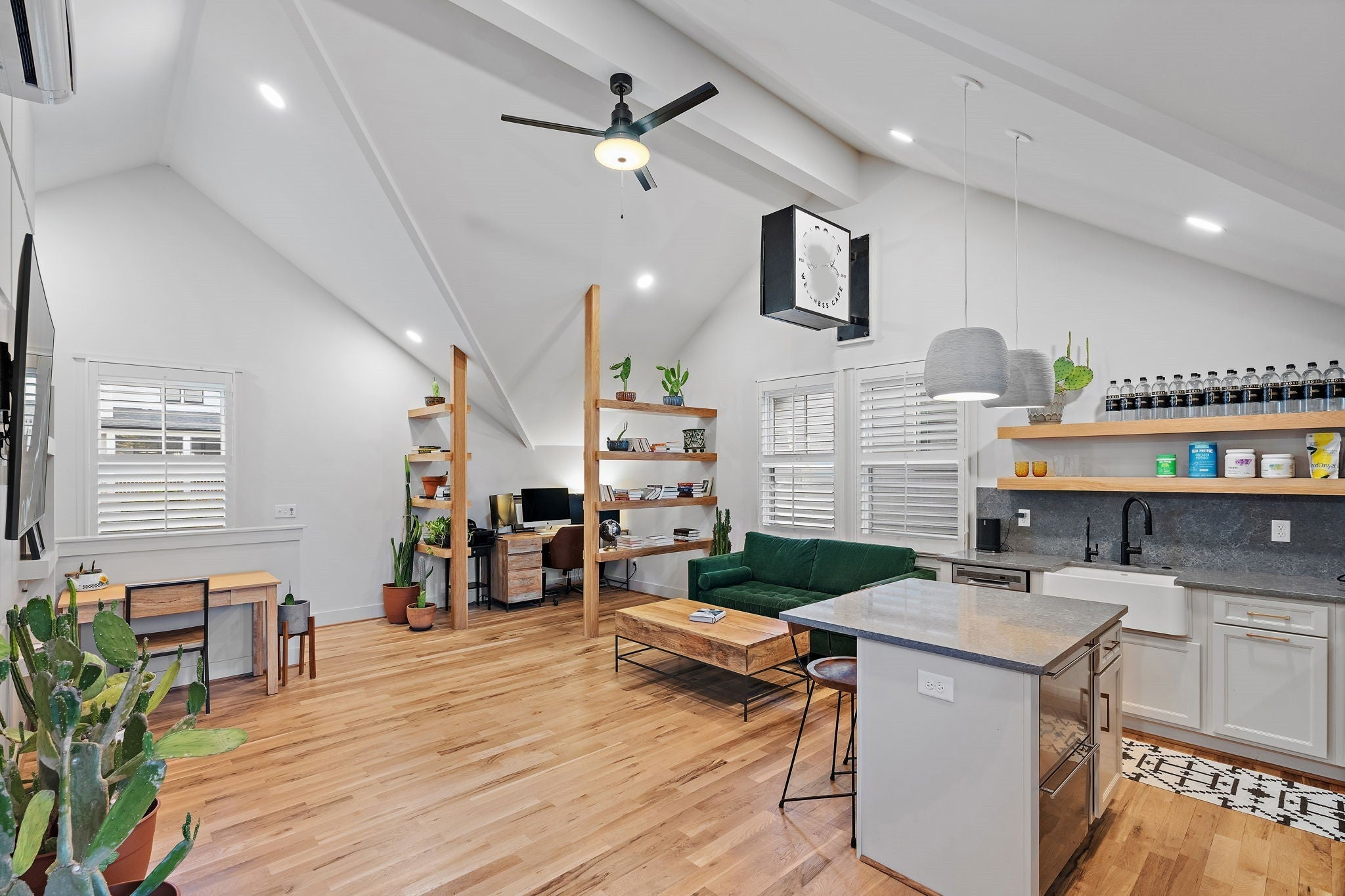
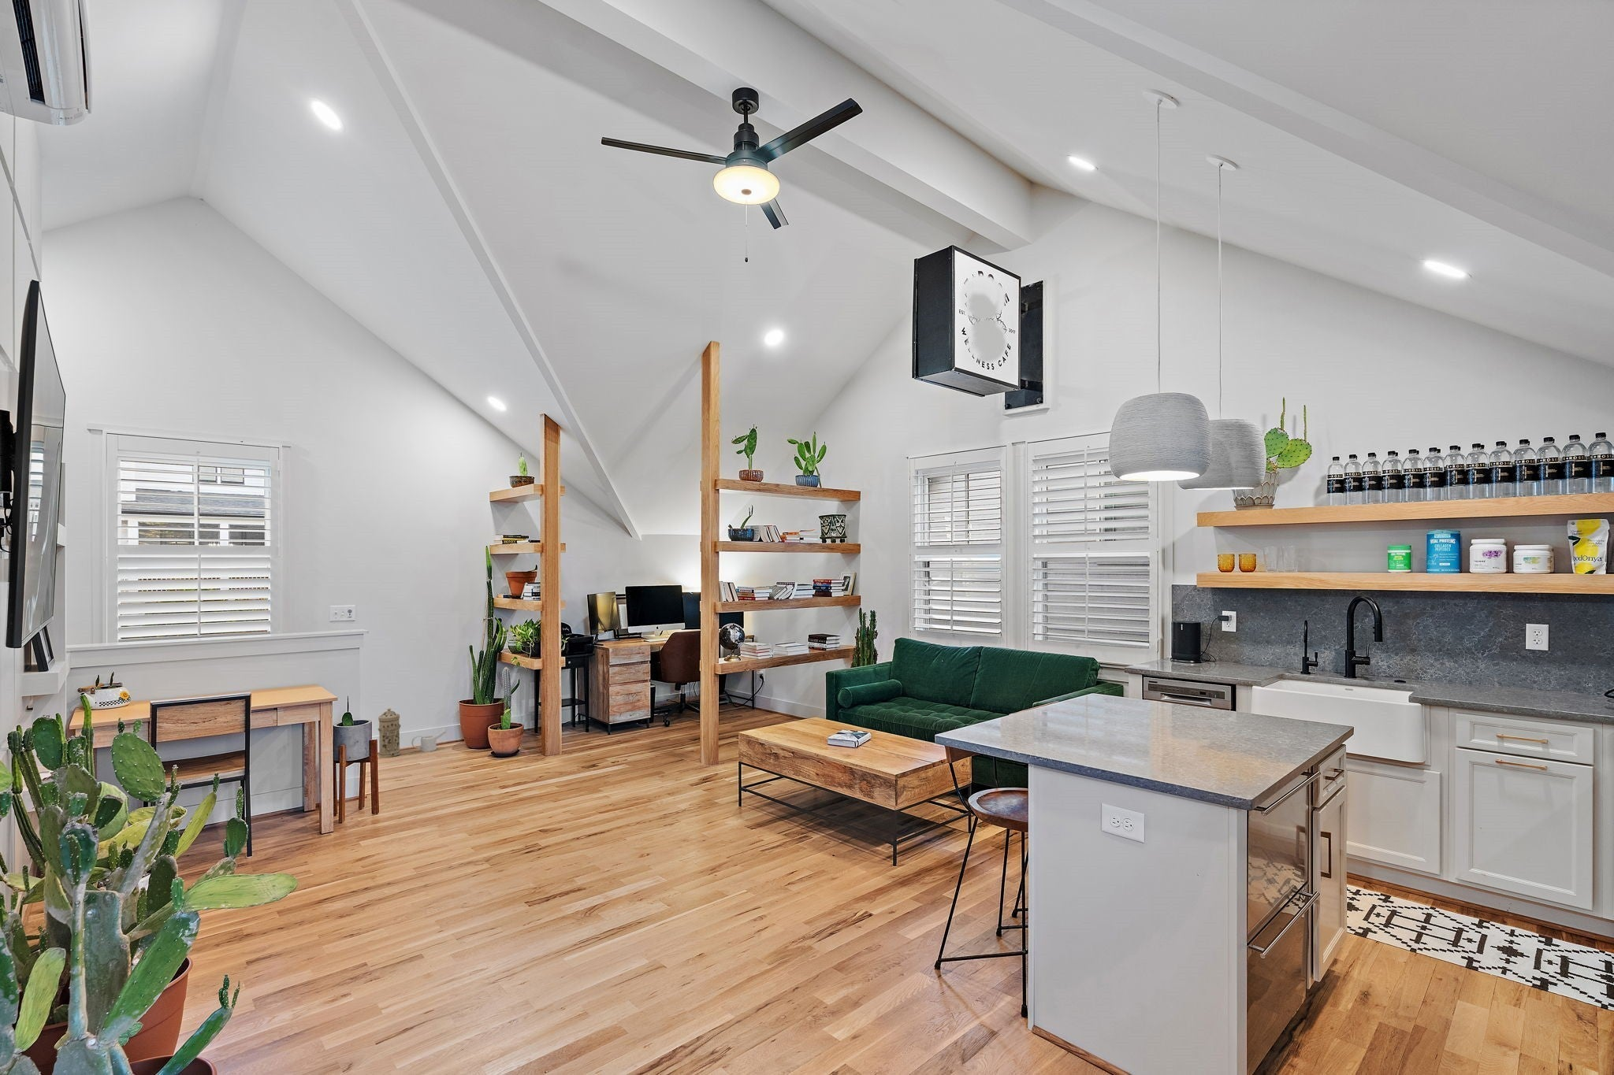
+ water filter (389, 732)
+ watering can (428, 740)
